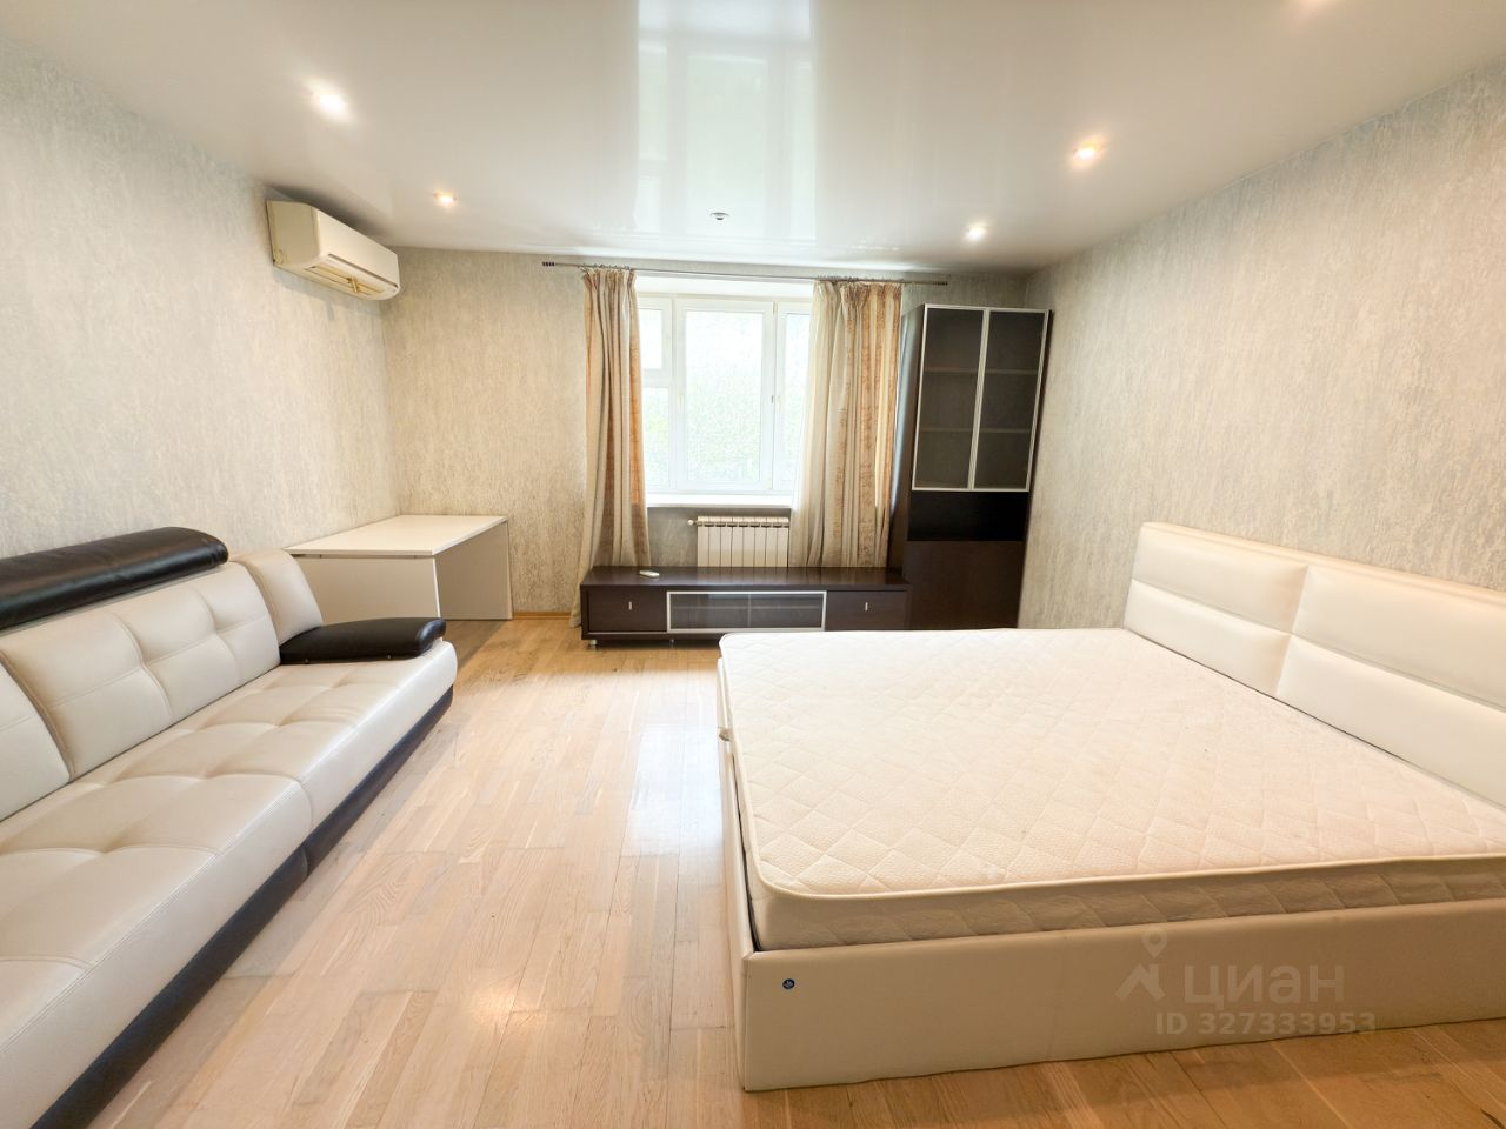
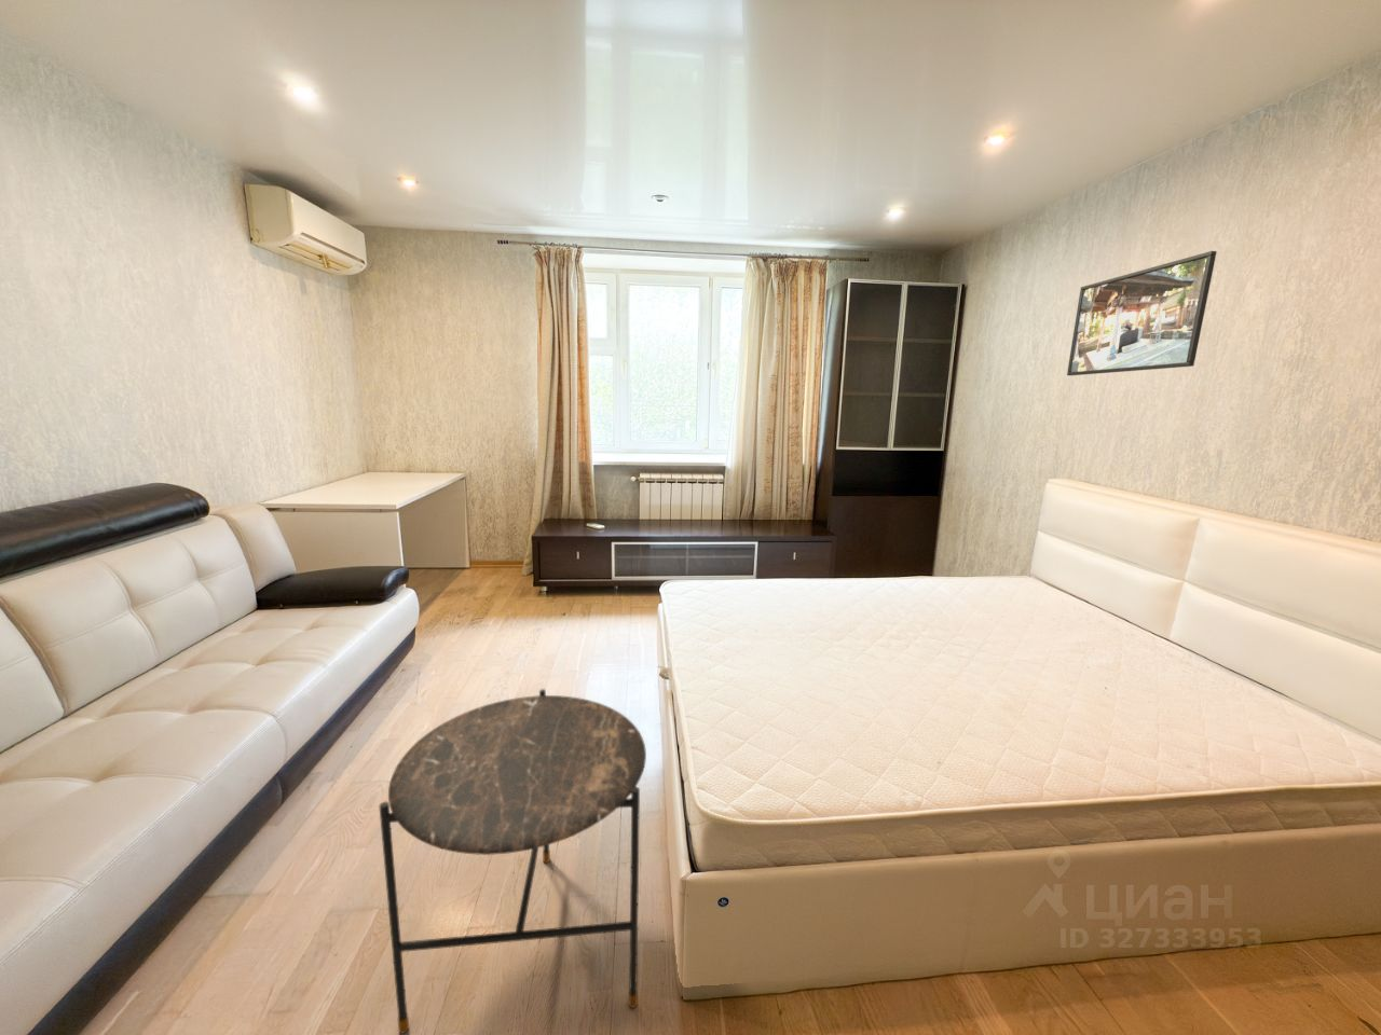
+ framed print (1131, 322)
+ side table (531, 853)
